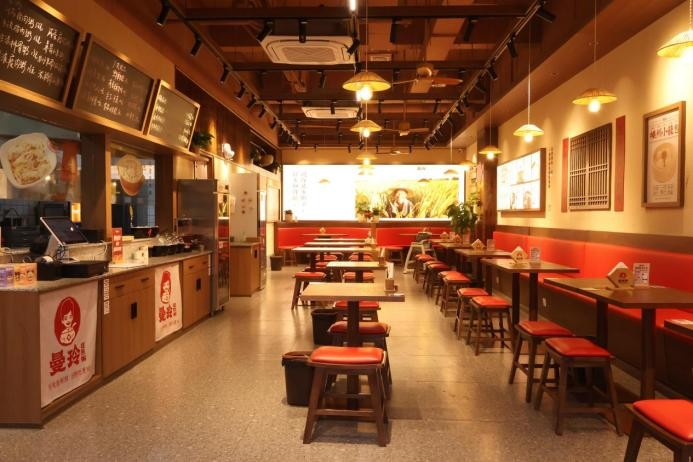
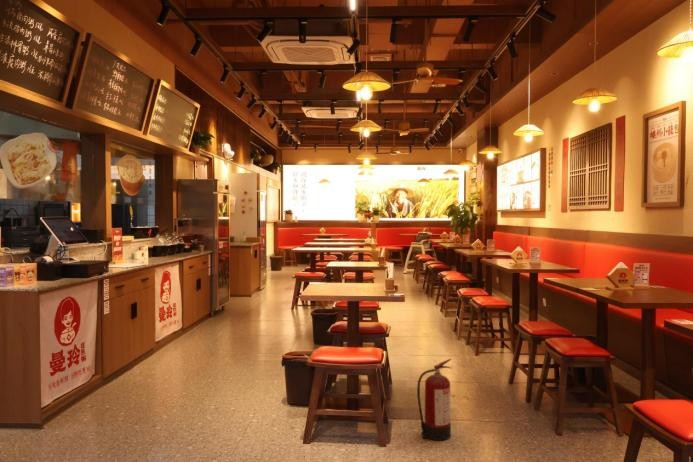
+ fire extinguisher (434, 398)
